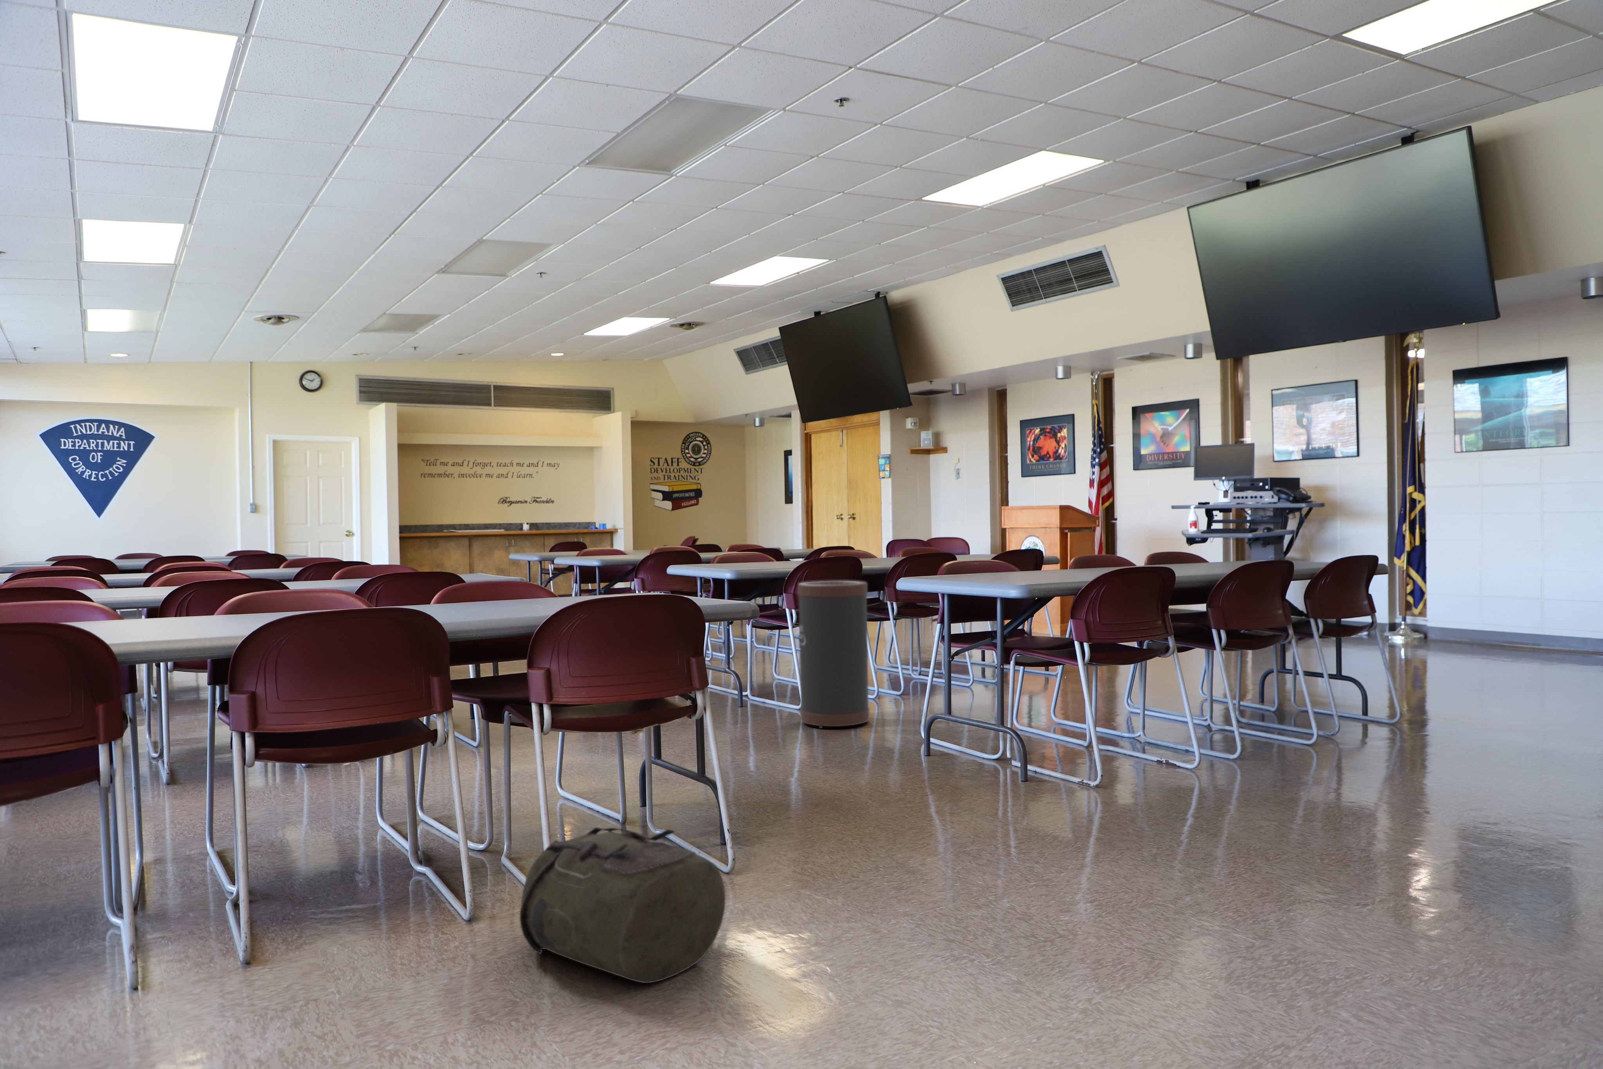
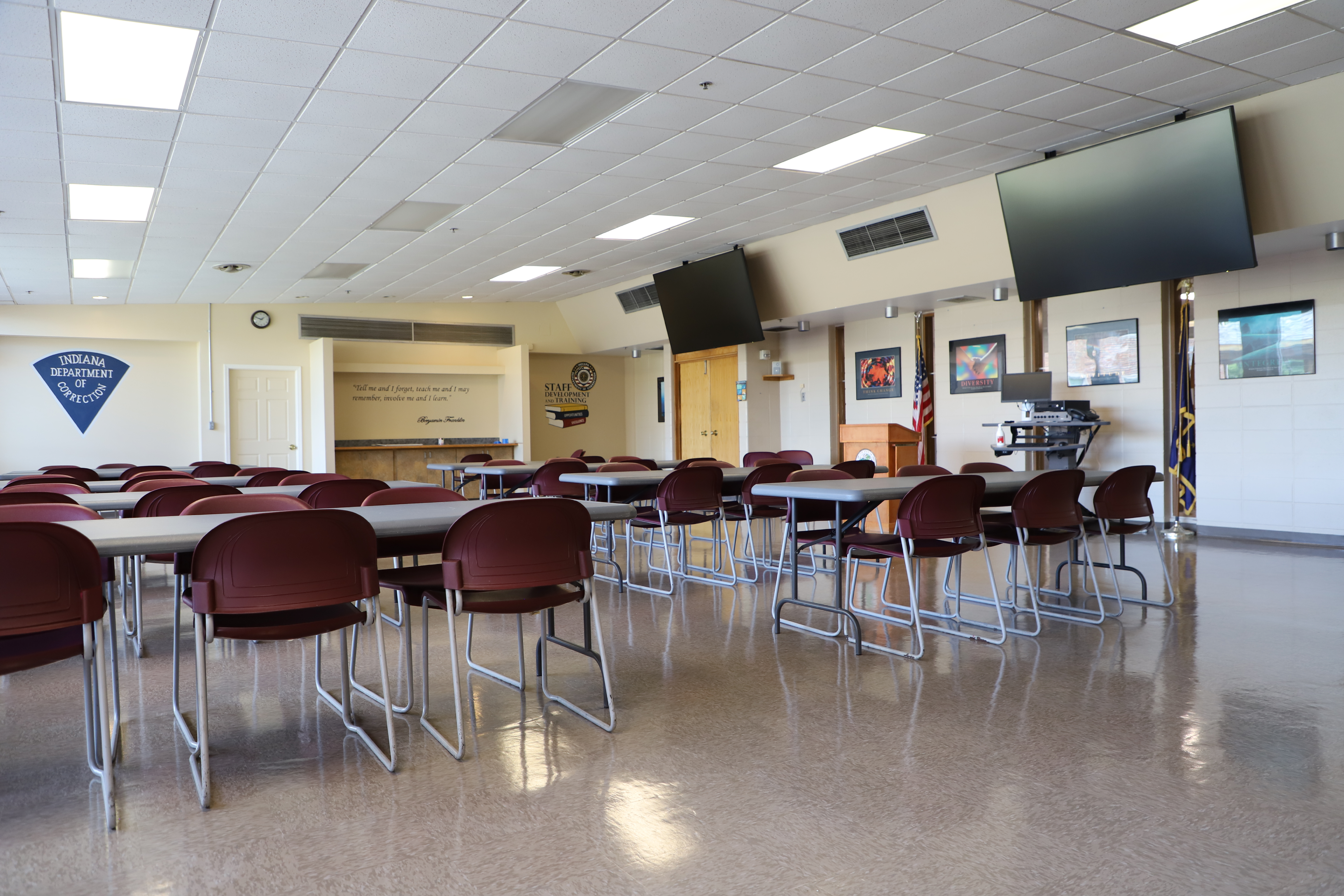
- backpack (618, 890)
- trash can (834, 653)
